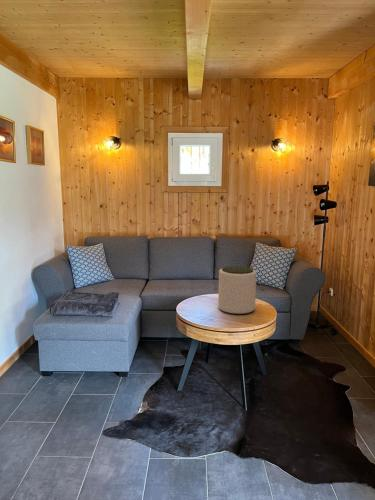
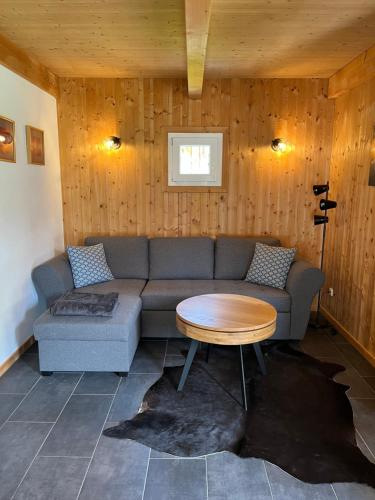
- plant pot (237, 289)
